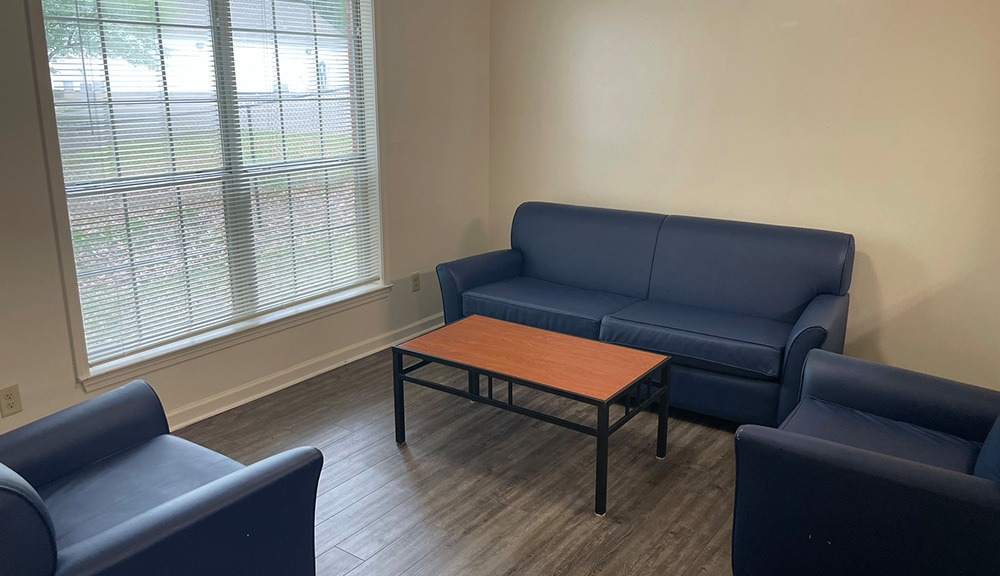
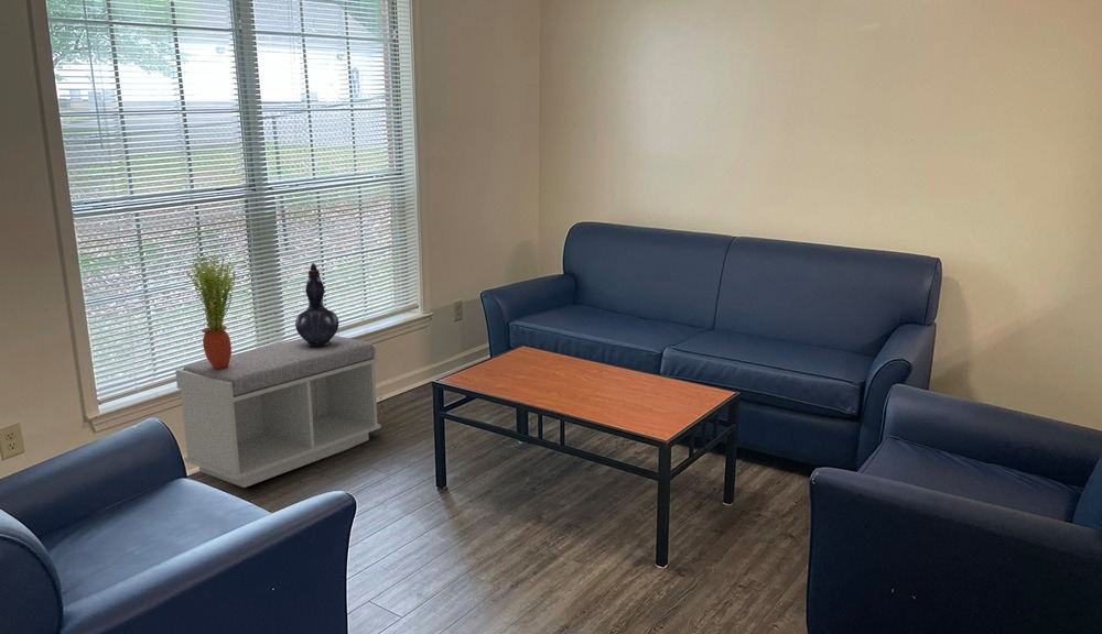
+ potted plant (224, 308)
+ decorative vase (315, 304)
+ bench (285, 403)
